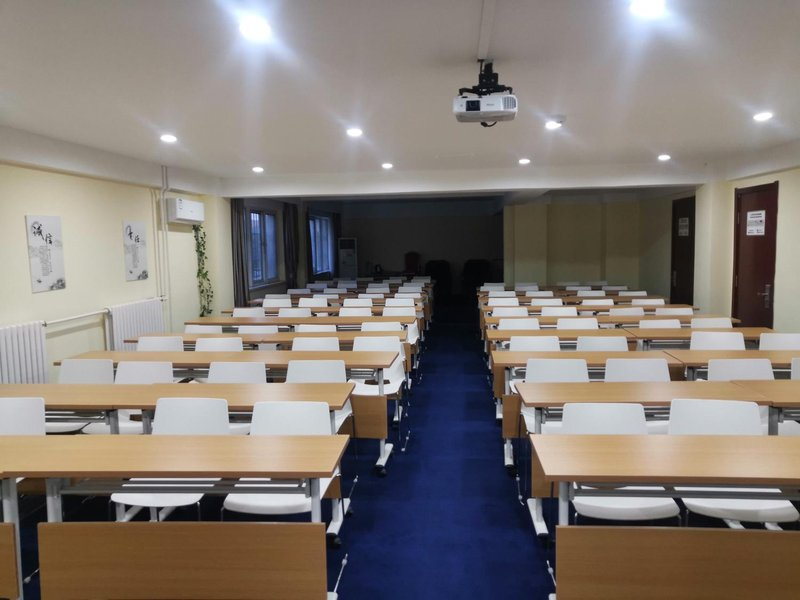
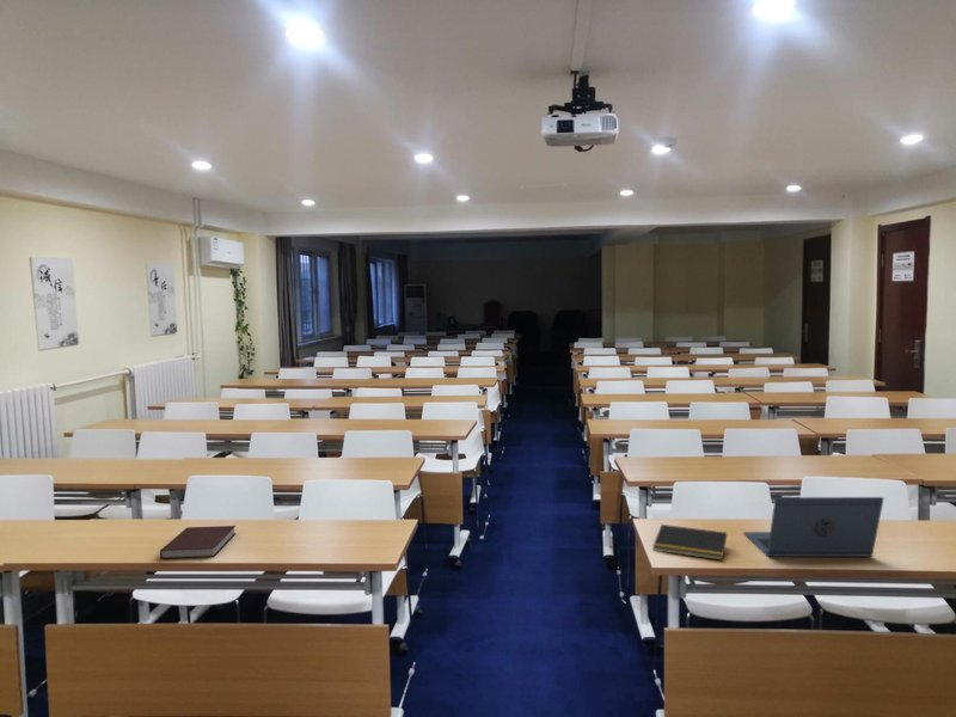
+ laptop (808, 516)
+ notepad (690, 541)
+ notebook (200, 540)
